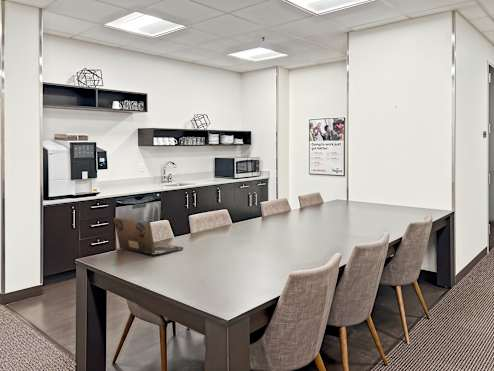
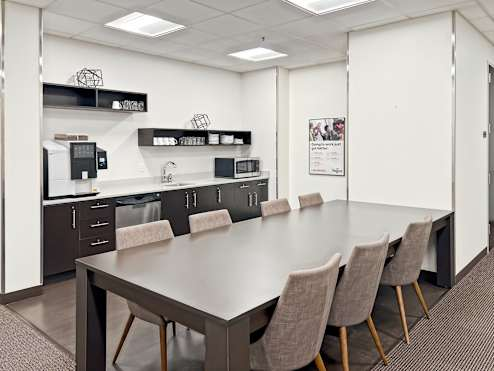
- laptop (148, 233)
